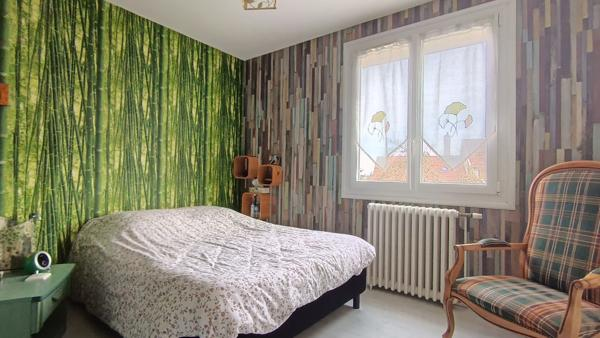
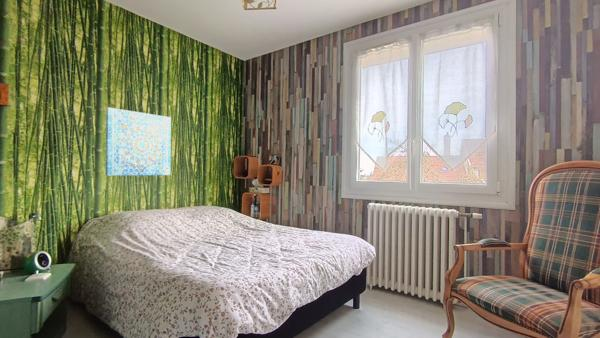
+ wall art (140, 144)
